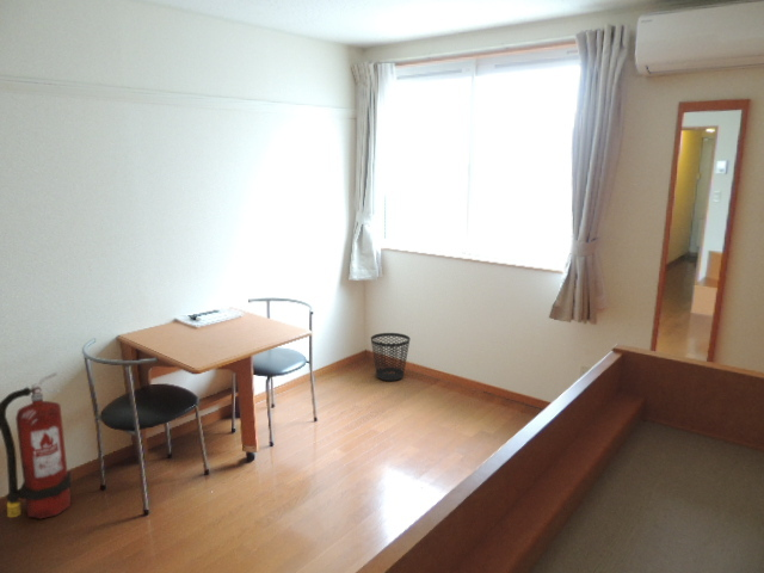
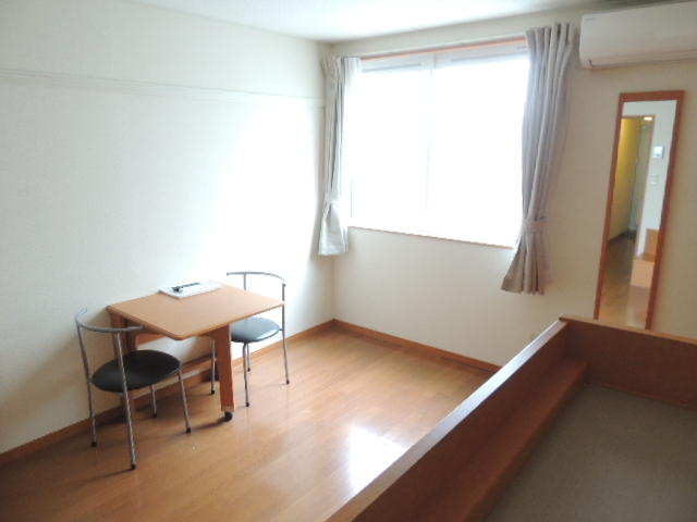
- wastebasket (389, 357)
- fire extinguisher (35, 446)
